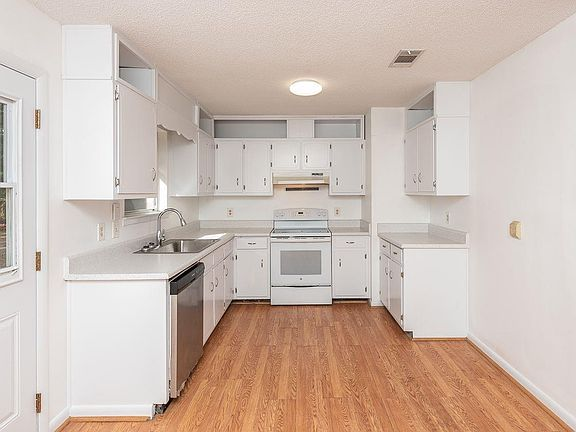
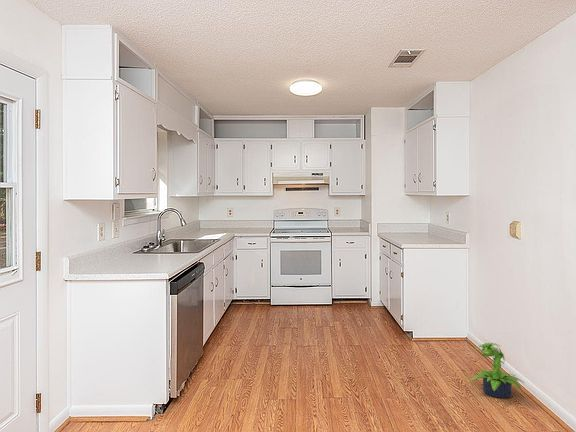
+ potted plant (496, 367)
